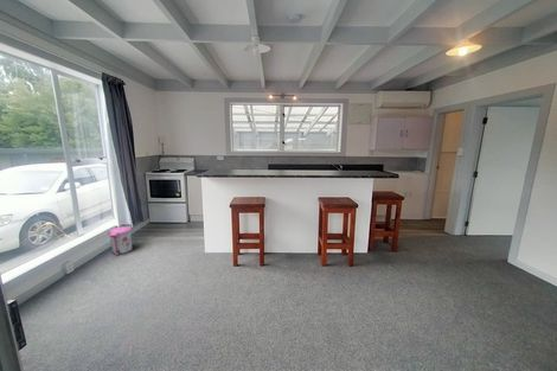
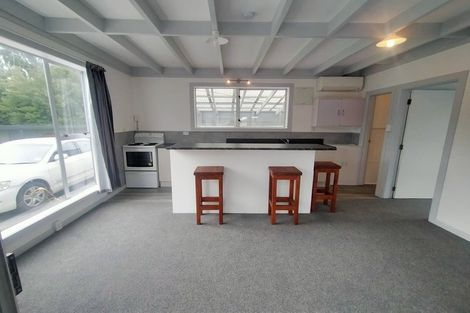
- trash can (121, 239)
